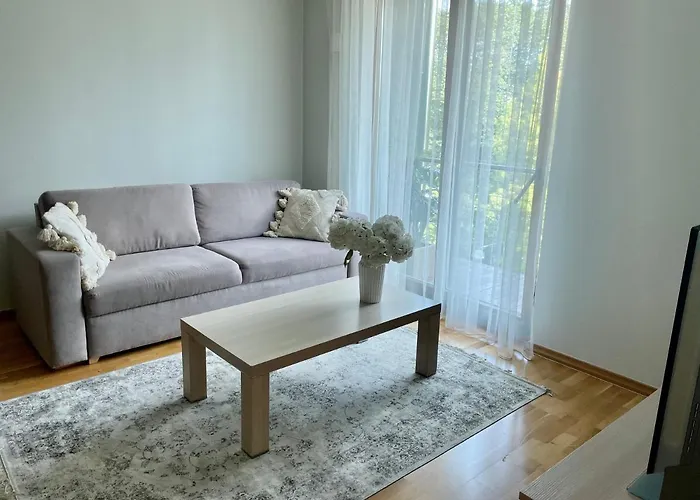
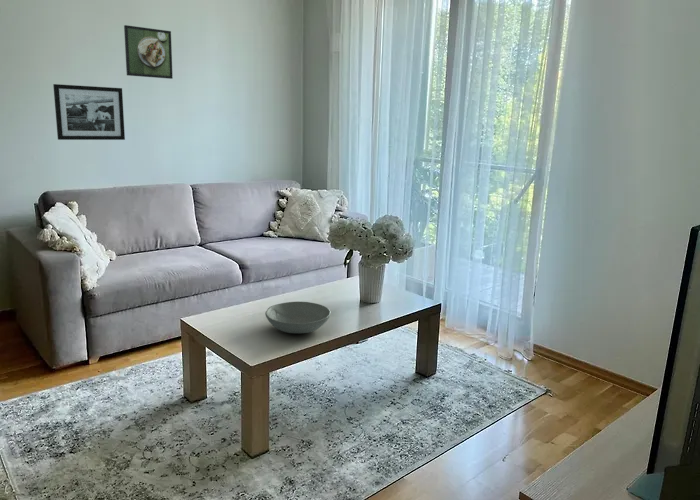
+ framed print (149, 52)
+ picture frame (90, 113)
+ bowl (297, 320)
